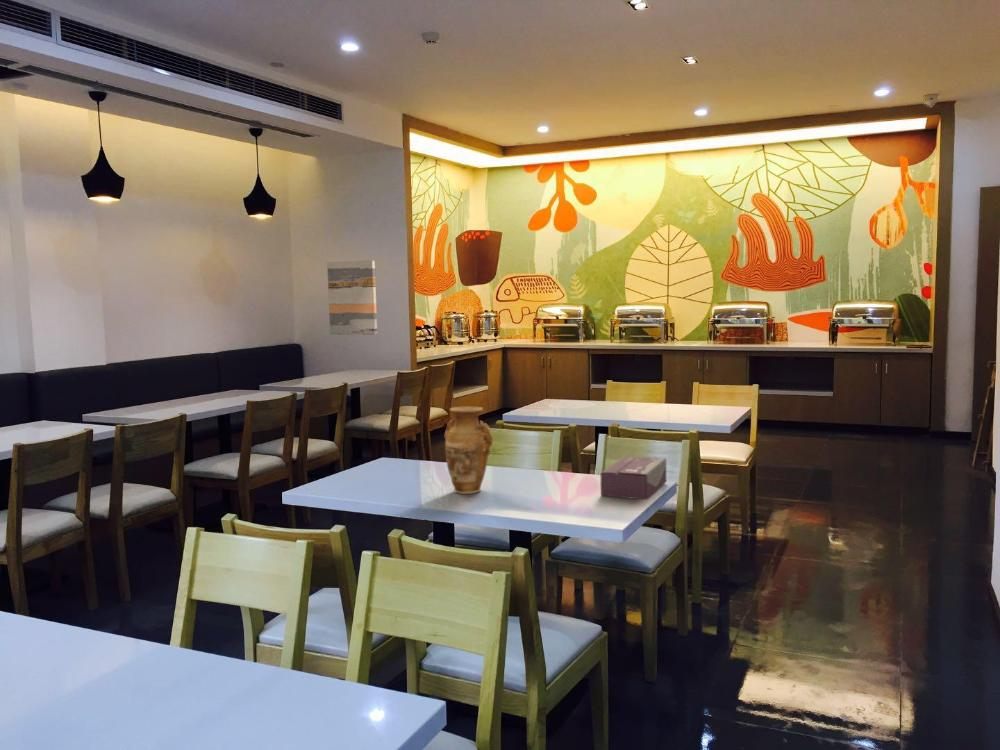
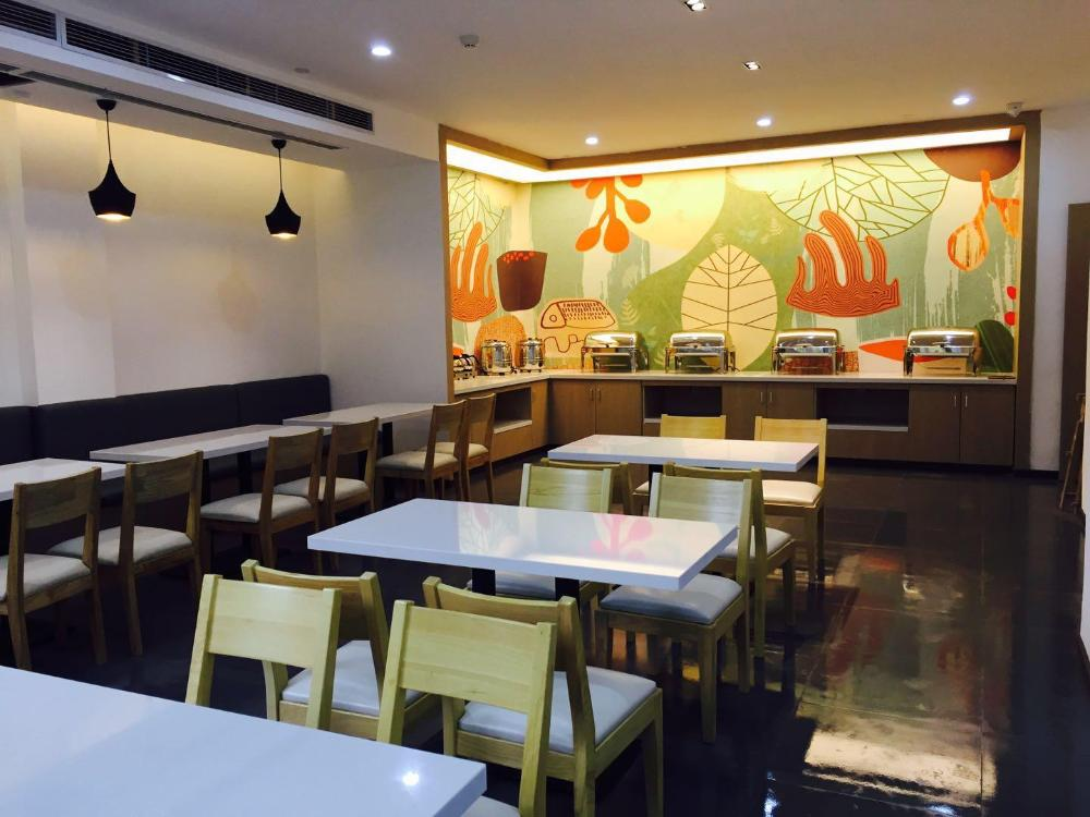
- wall art (352, 298)
- vase (466, 449)
- tissue box (634, 476)
